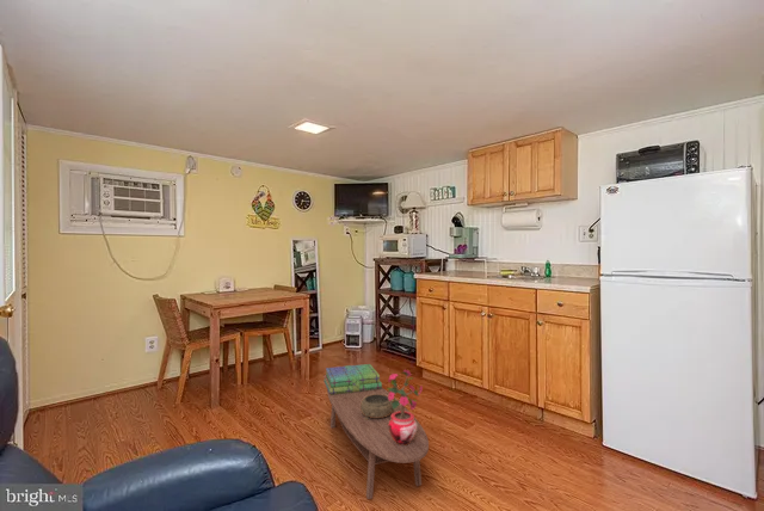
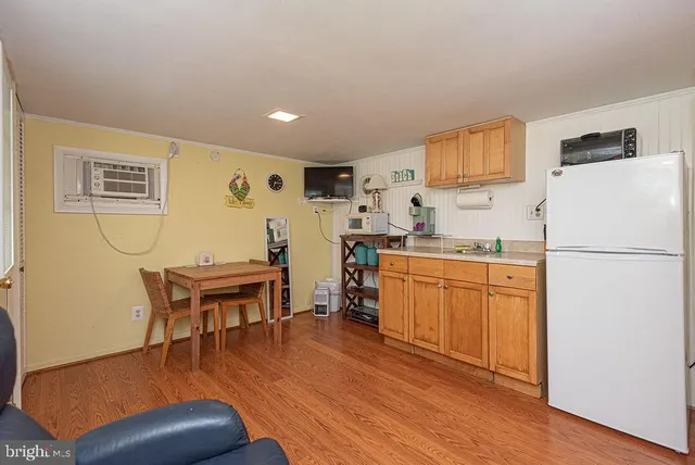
- potted plant (401, 404)
- decorative bowl (377, 406)
- stack of books (351, 377)
- coffee table (369, 429)
